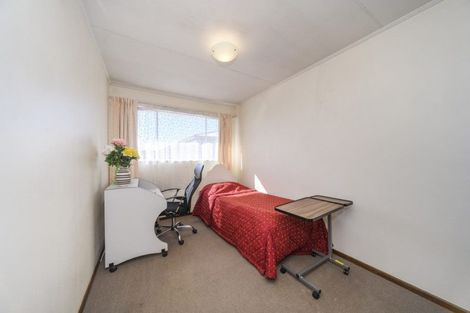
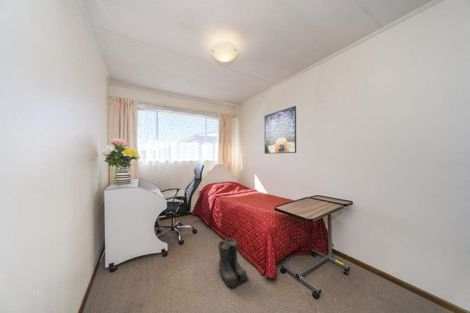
+ boots (231, 260)
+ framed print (278, 132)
